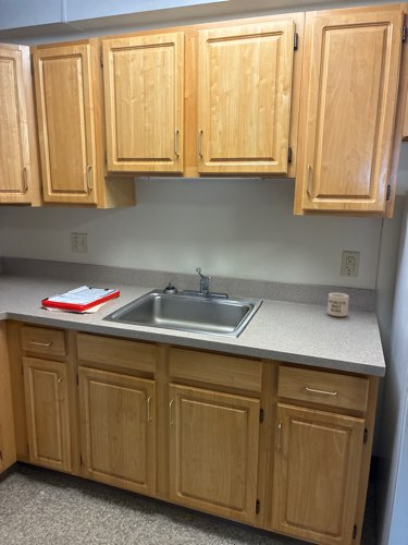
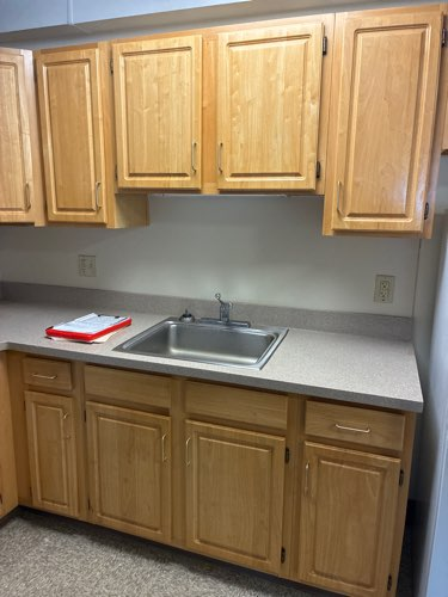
- mug (338, 303)
